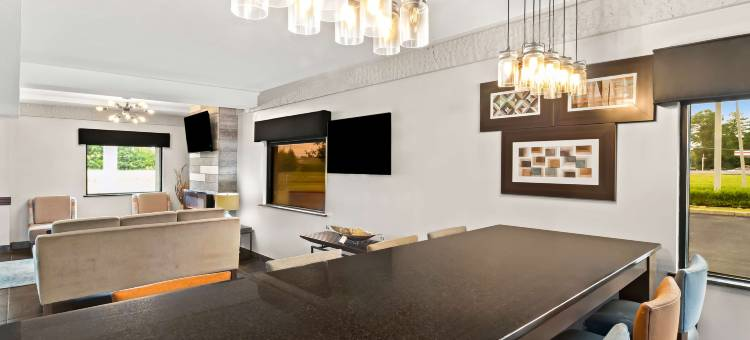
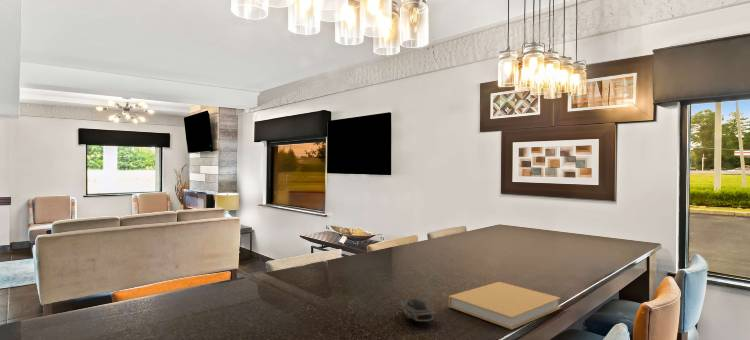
+ computer mouse (416, 309)
+ book (504, 302)
